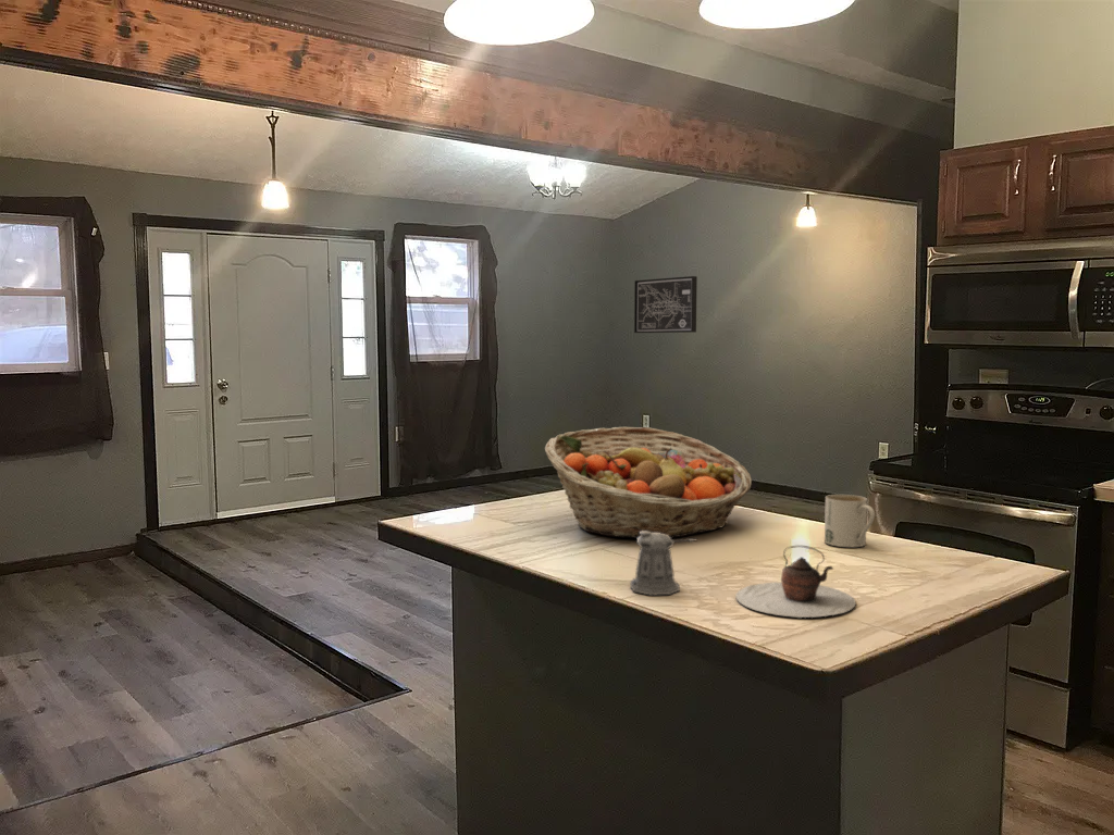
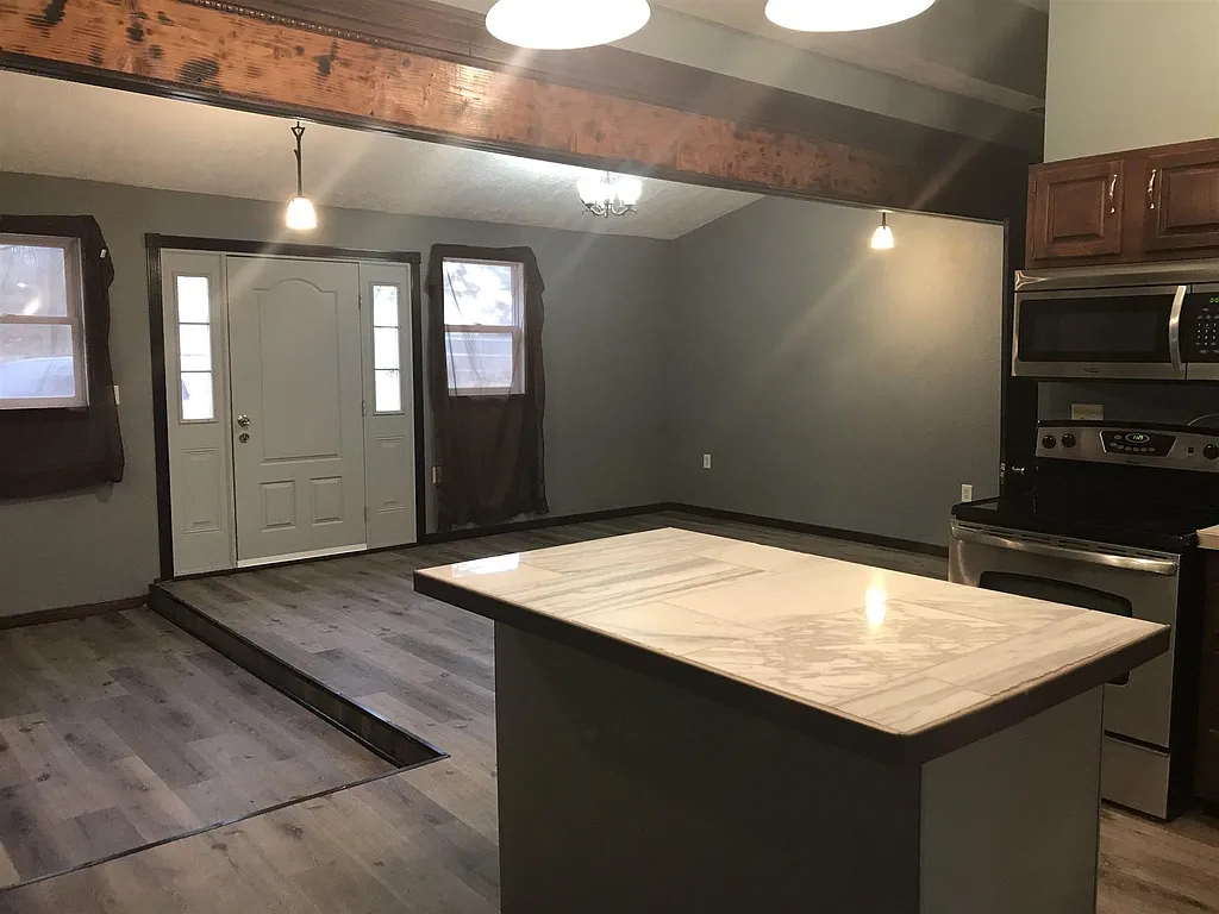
- mug (852, 522)
- wall art (664, 306)
- teapot (795, 572)
- fruit basket (647, 478)
- pepper shaker (659, 560)
